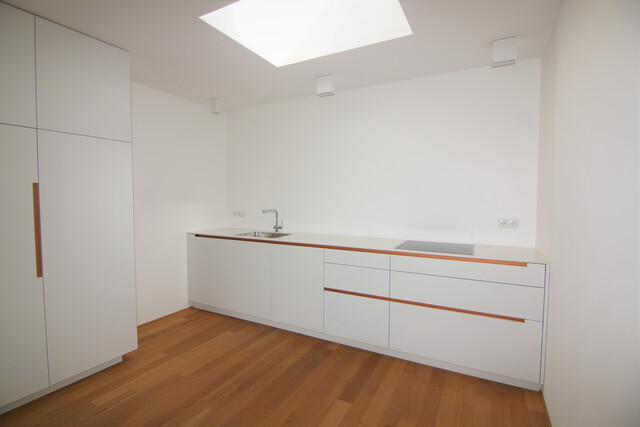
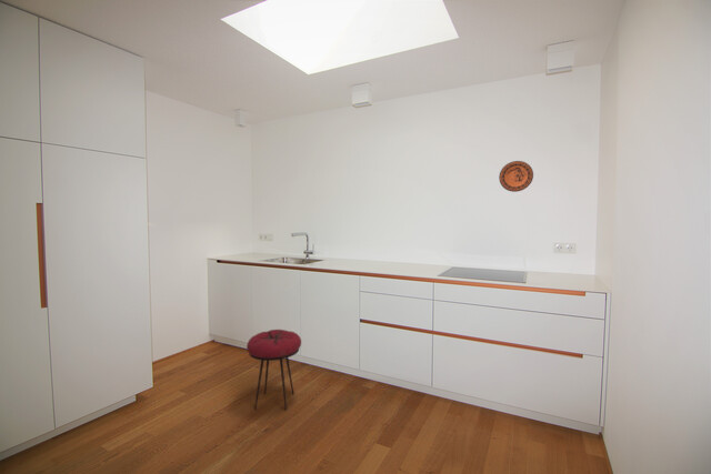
+ decorative plate (515, 175)
+ stool (280, 365)
